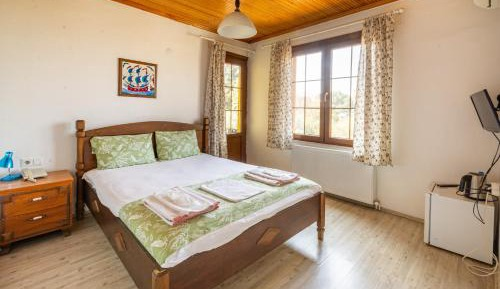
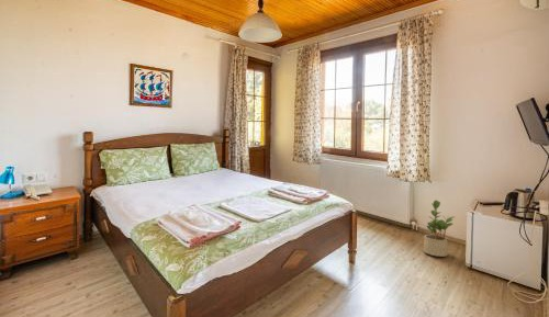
+ potted plant (438, 226)
